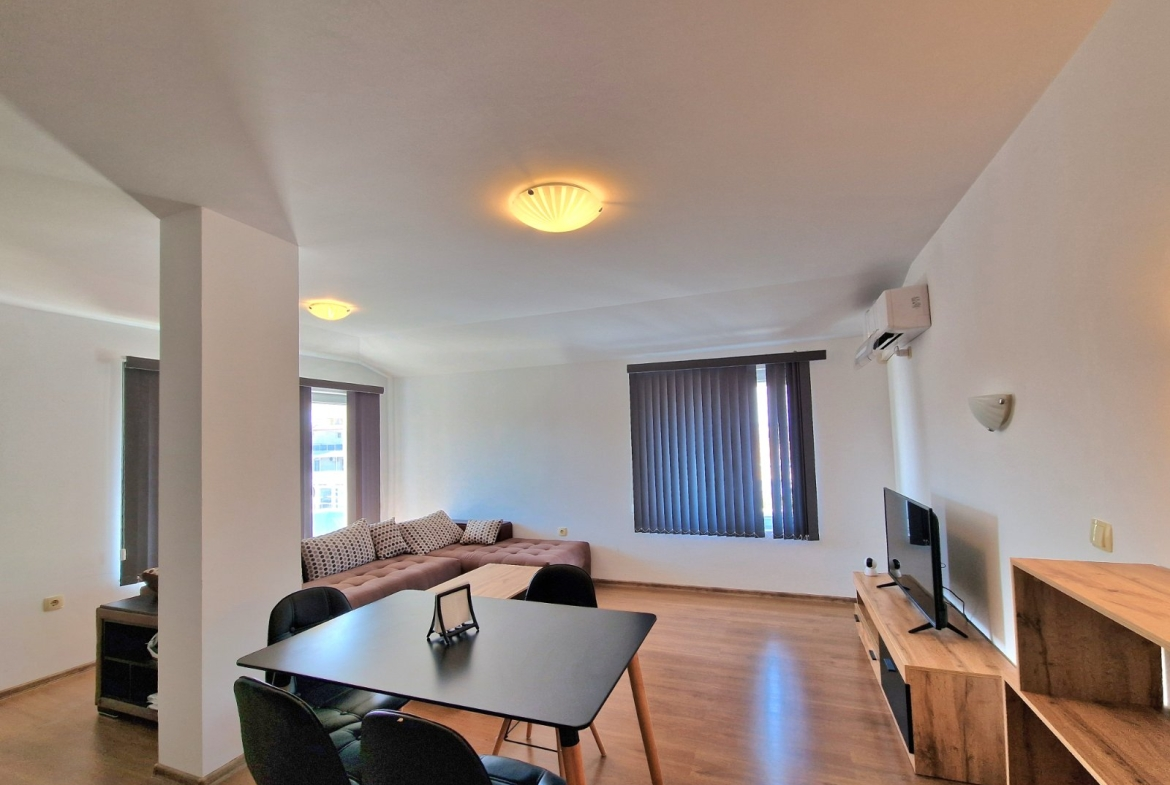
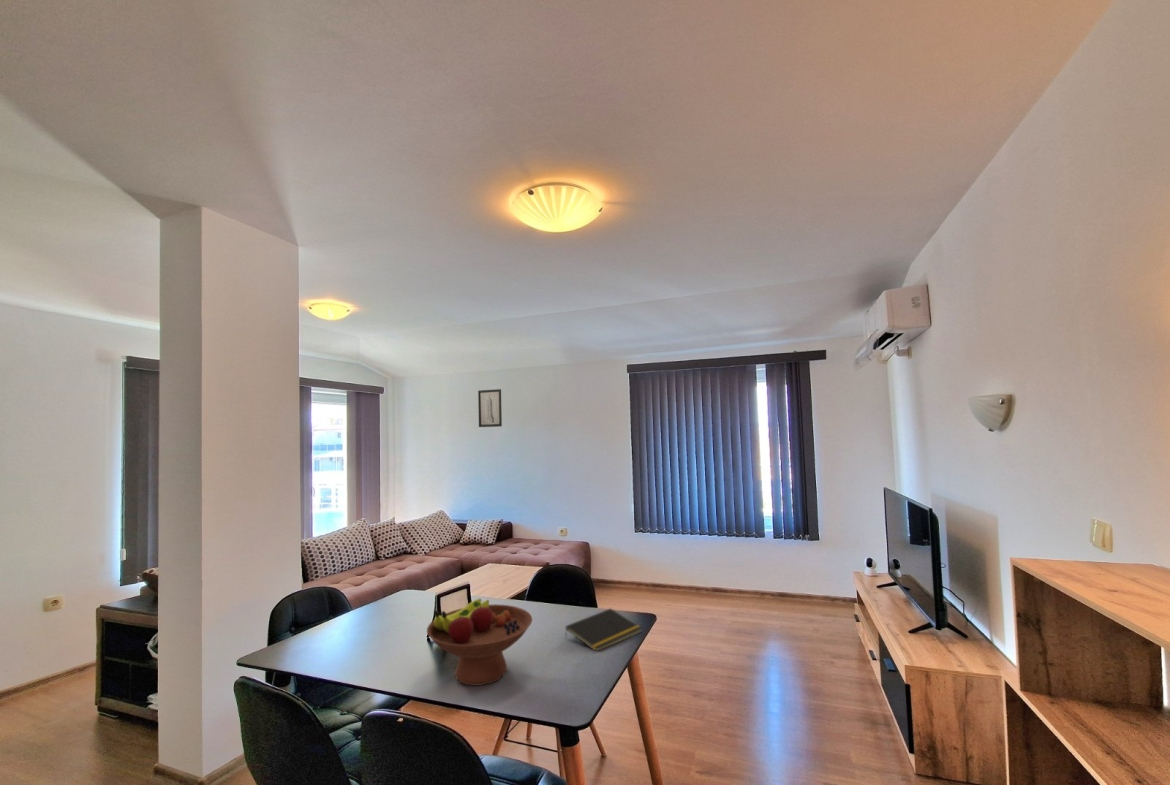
+ fruit bowl (480, 638)
+ notepad (604, 628)
+ wall art (489, 408)
